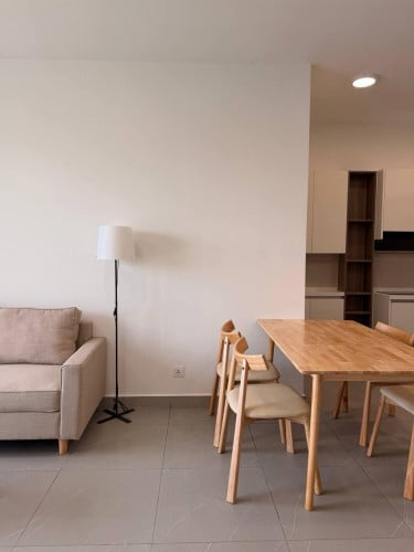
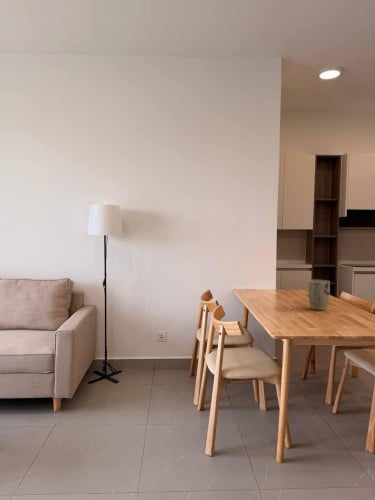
+ plant pot (318, 294)
